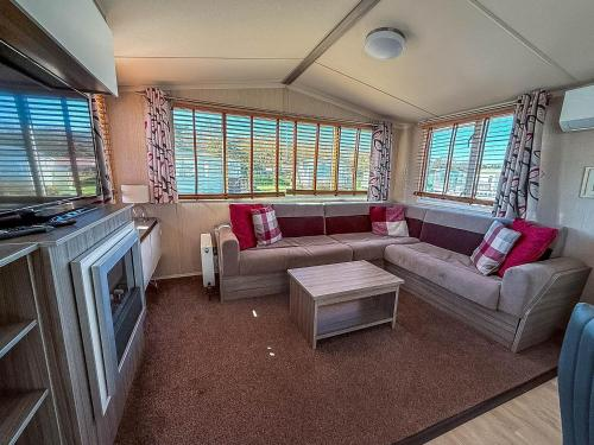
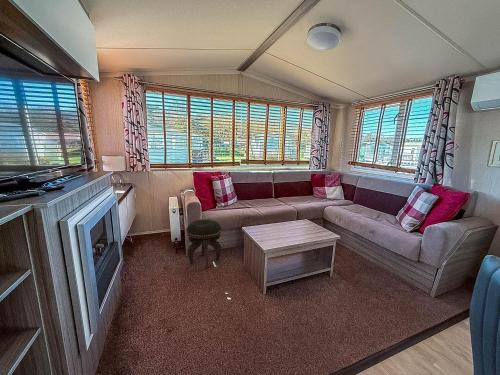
+ footstool (204, 242)
